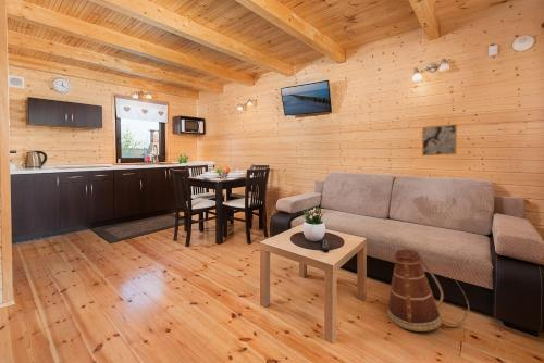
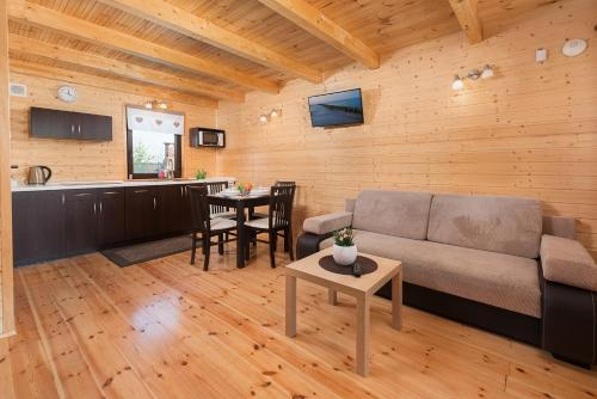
- basket (426, 284)
- wall art (438, 140)
